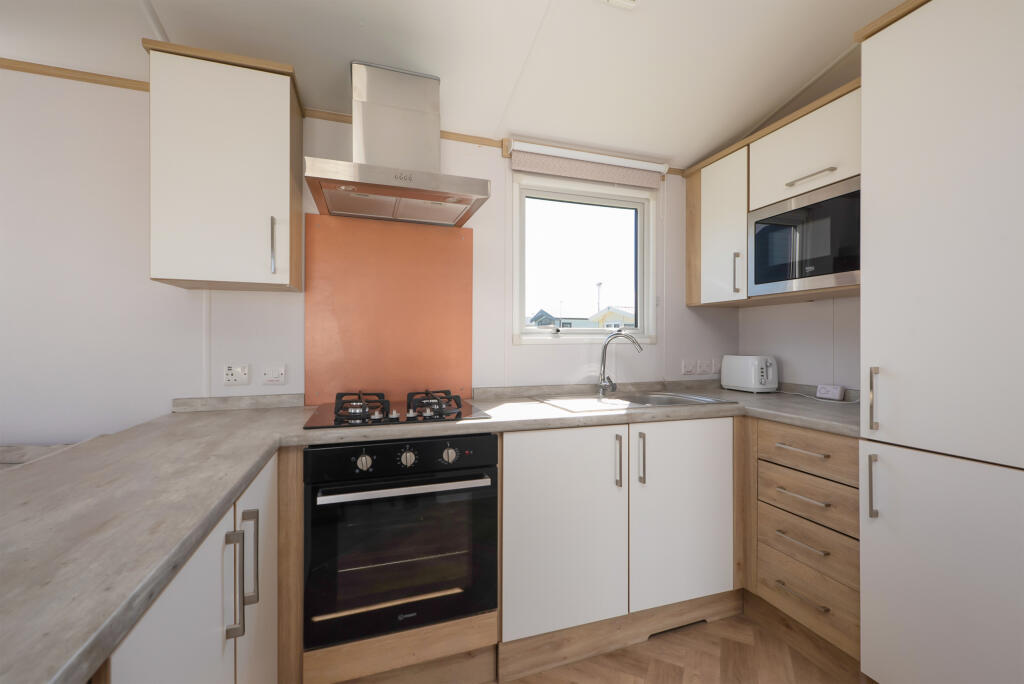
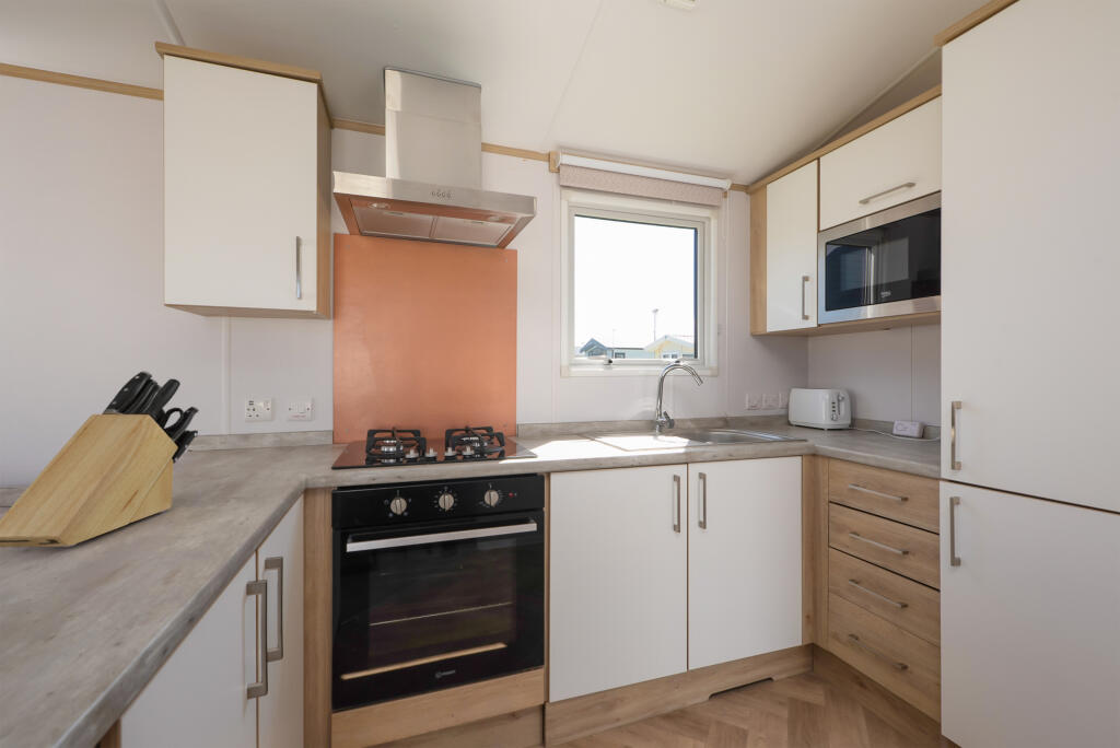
+ knife block (115, 445)
